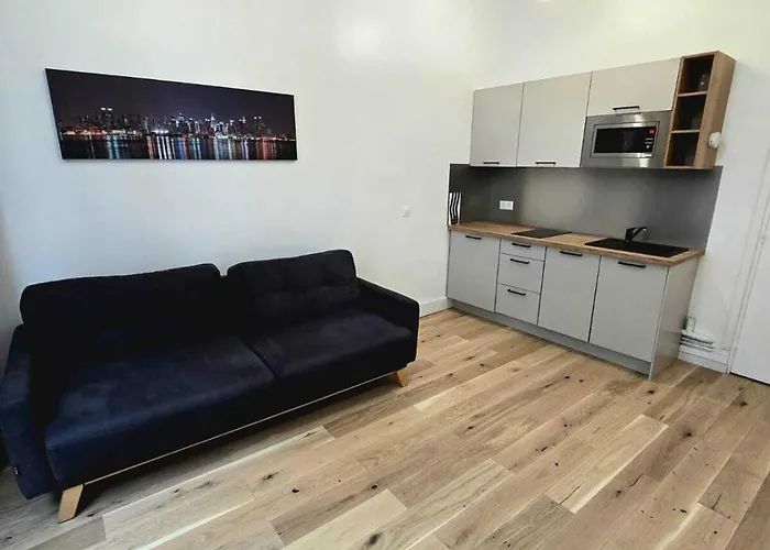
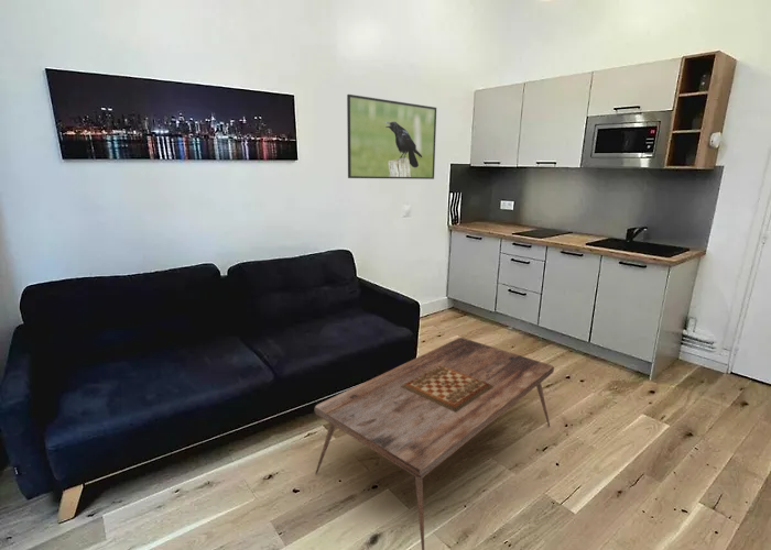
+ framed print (394, 141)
+ coffee table (445, 413)
